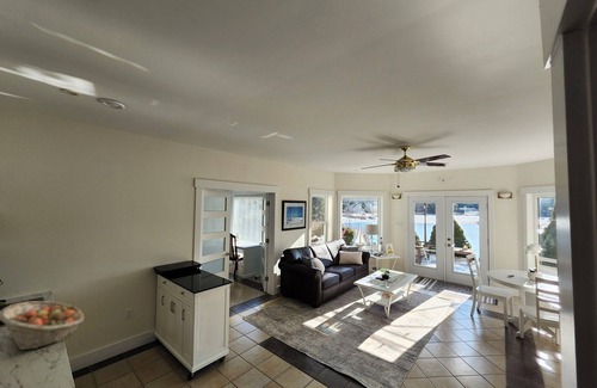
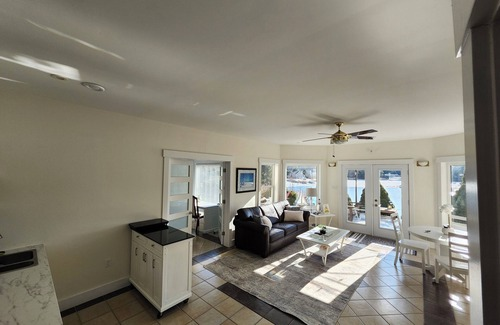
- fruit basket (44, 320)
